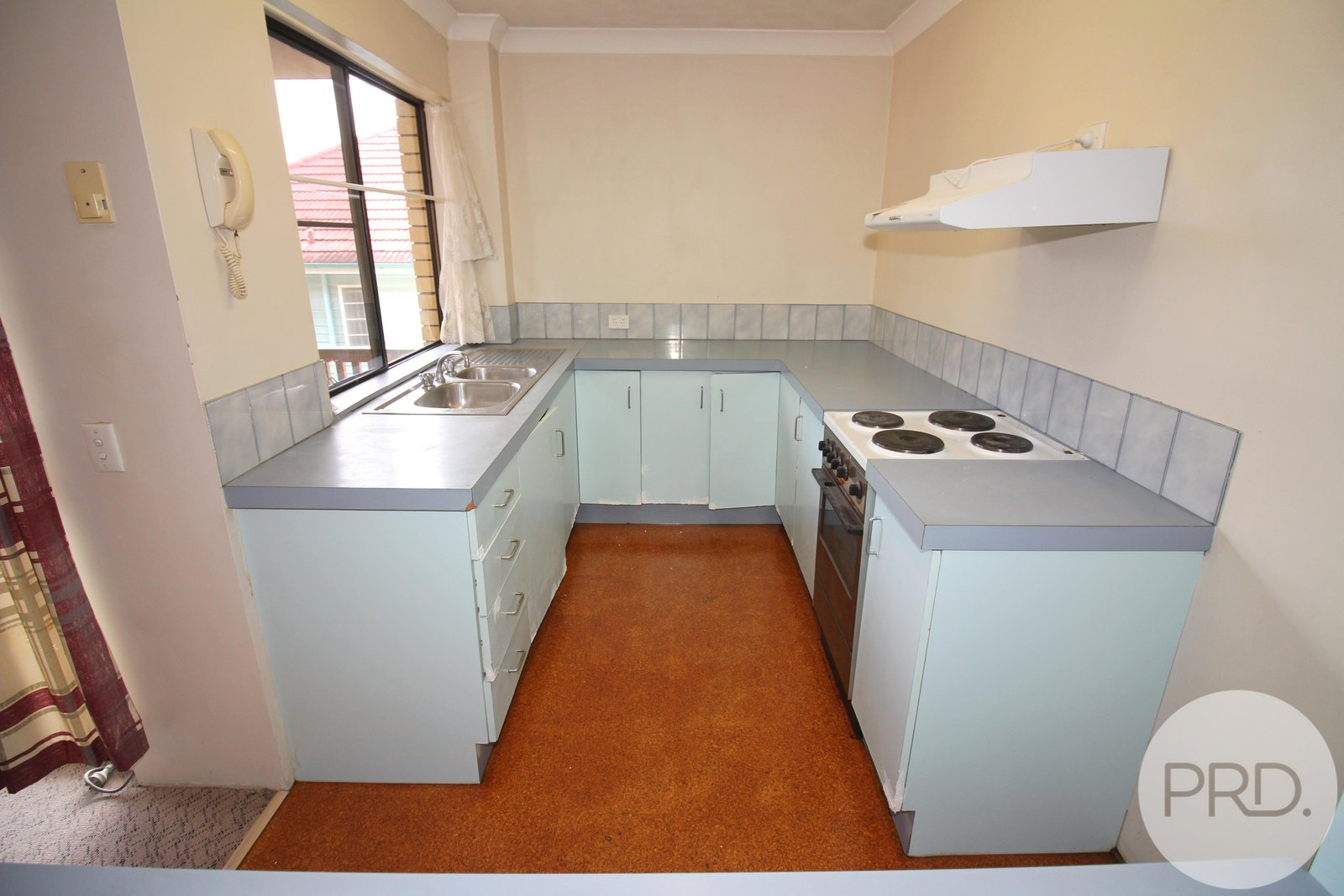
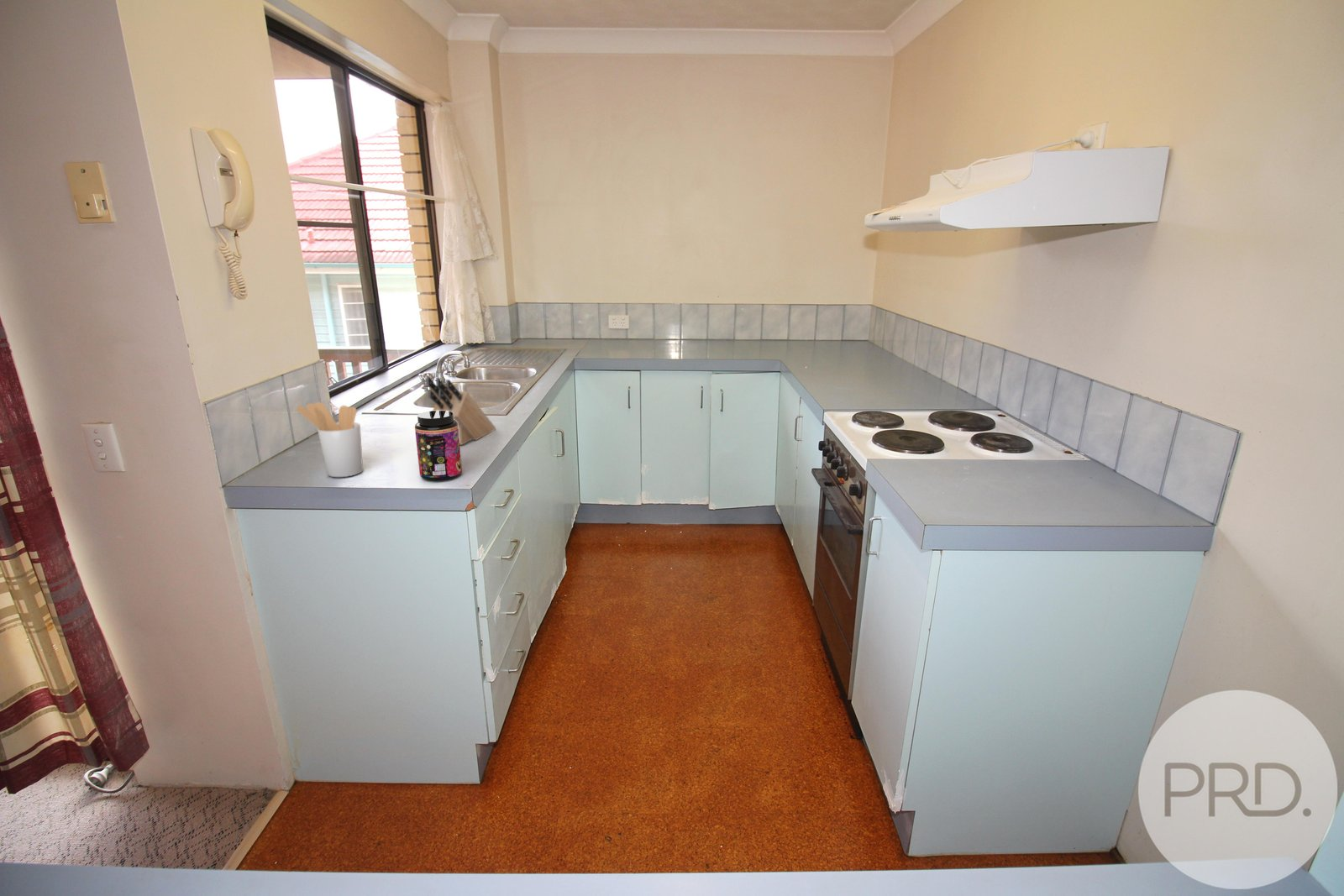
+ utensil holder (332, 437)
+ knife block (460, 406)
+ jar (438, 445)
